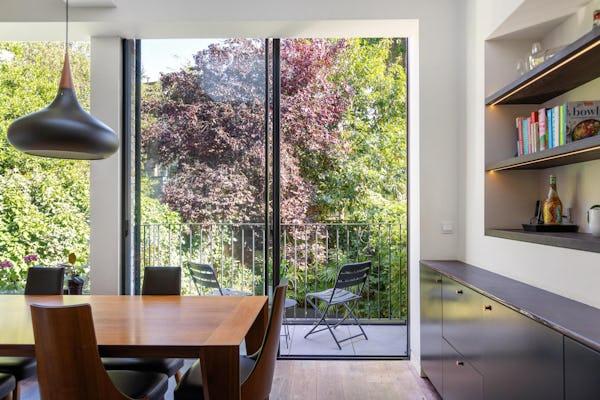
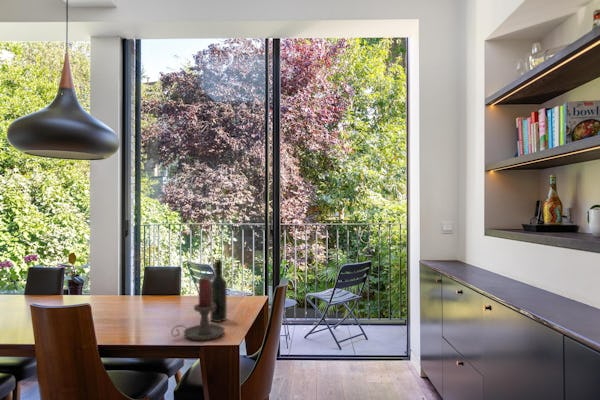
+ candle holder (198, 307)
+ wine bottle (218, 290)
